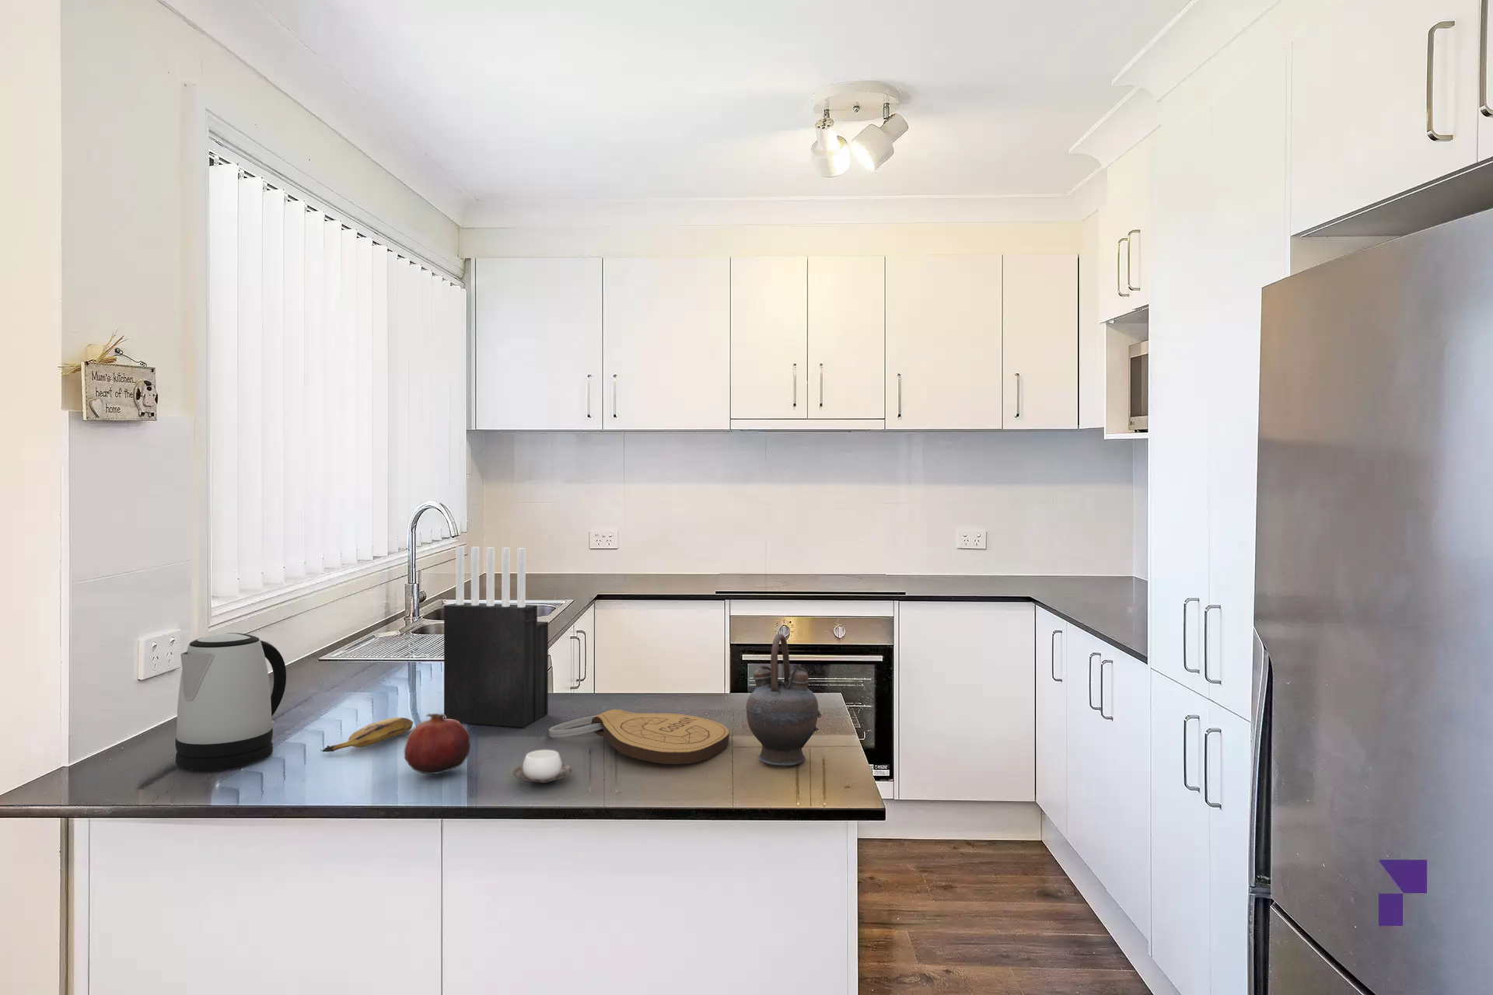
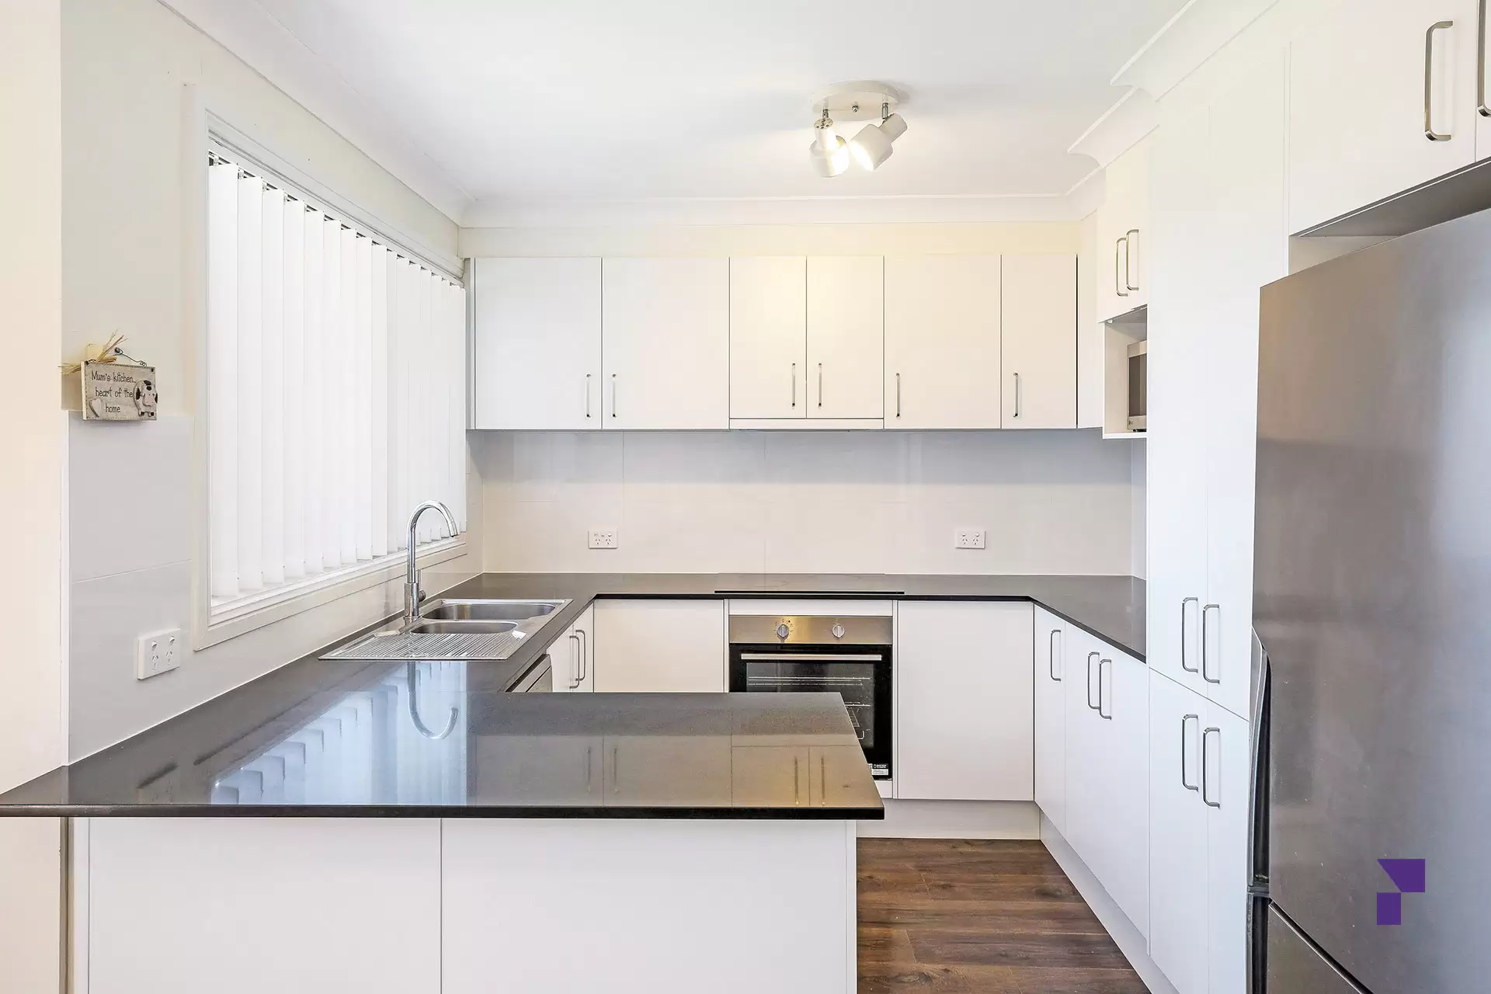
- knife block (499, 631)
- banana (374, 732)
- kettle (236, 693)
- key chain (633, 728)
- fruit (437, 743)
- teapot (784, 695)
- cup (542, 767)
